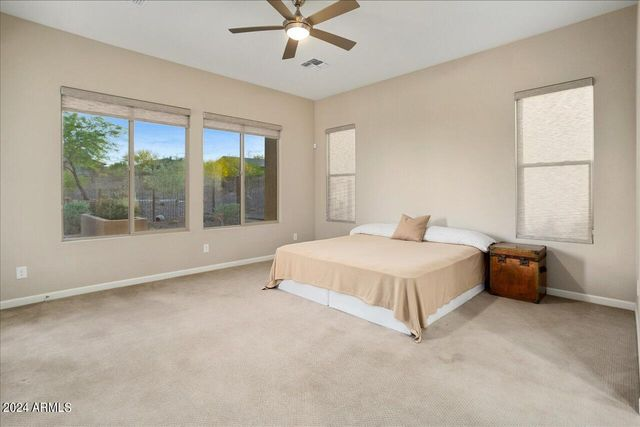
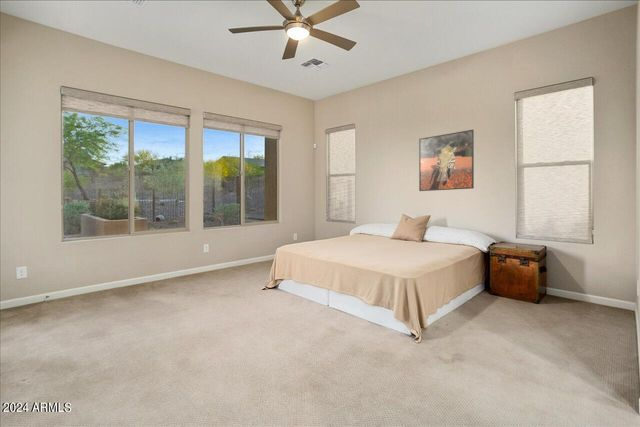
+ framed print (444, 162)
